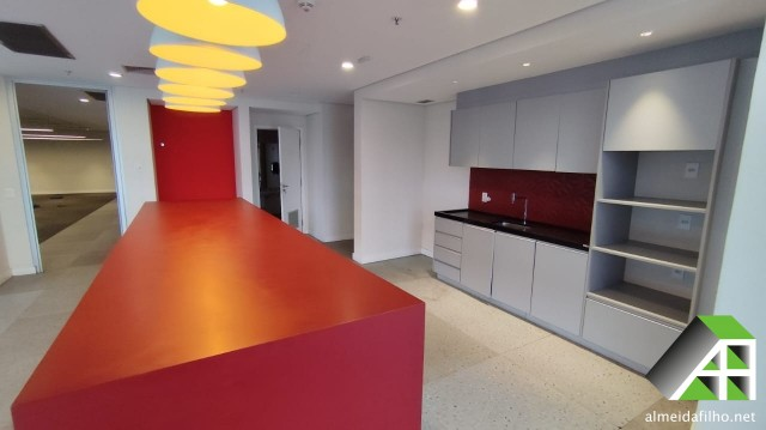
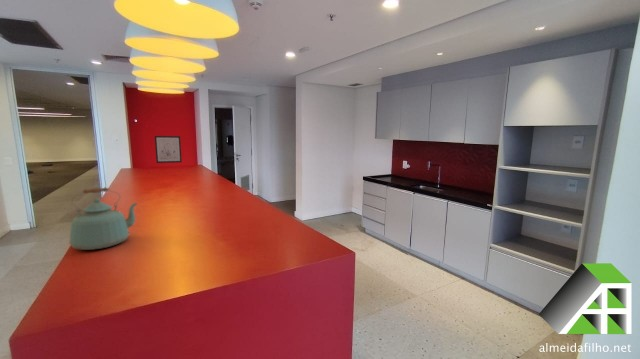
+ kettle (104, 215)
+ wall art (168, 149)
